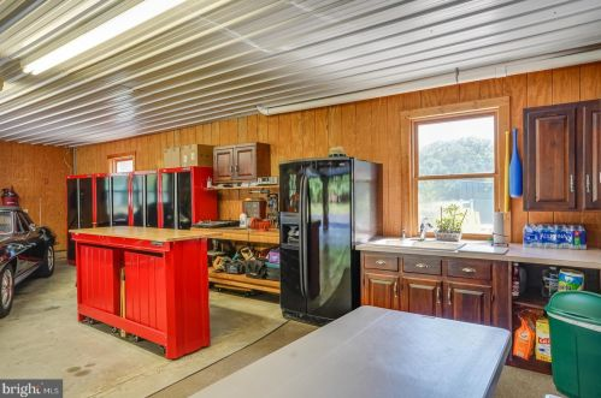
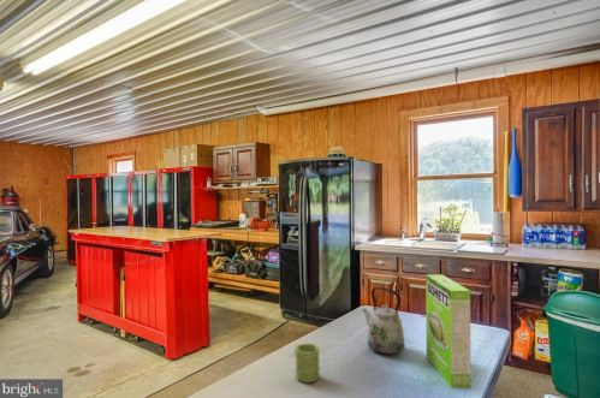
+ cake mix box (446, 326)
+ mug (304, 360)
+ kettle (380, 316)
